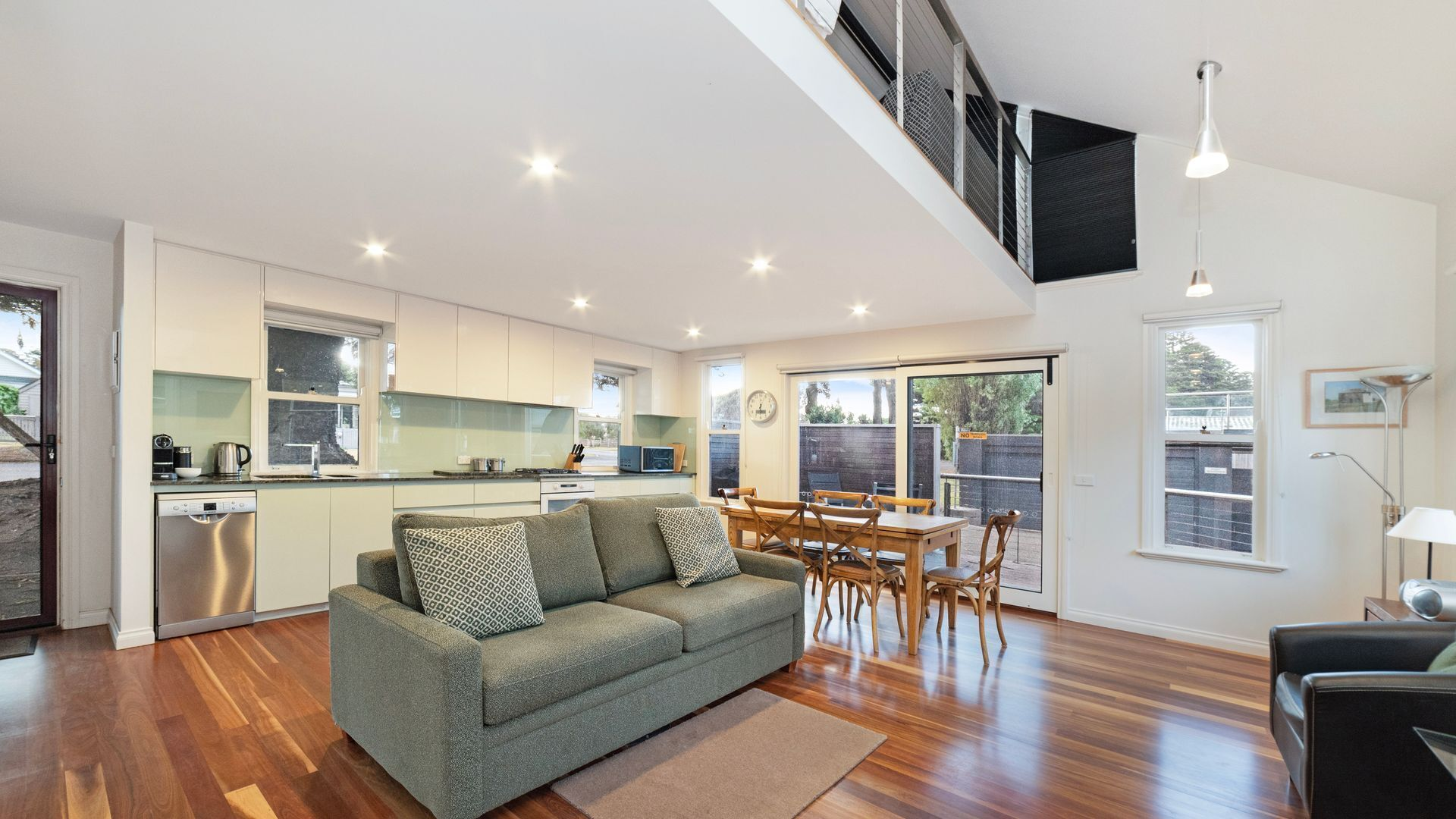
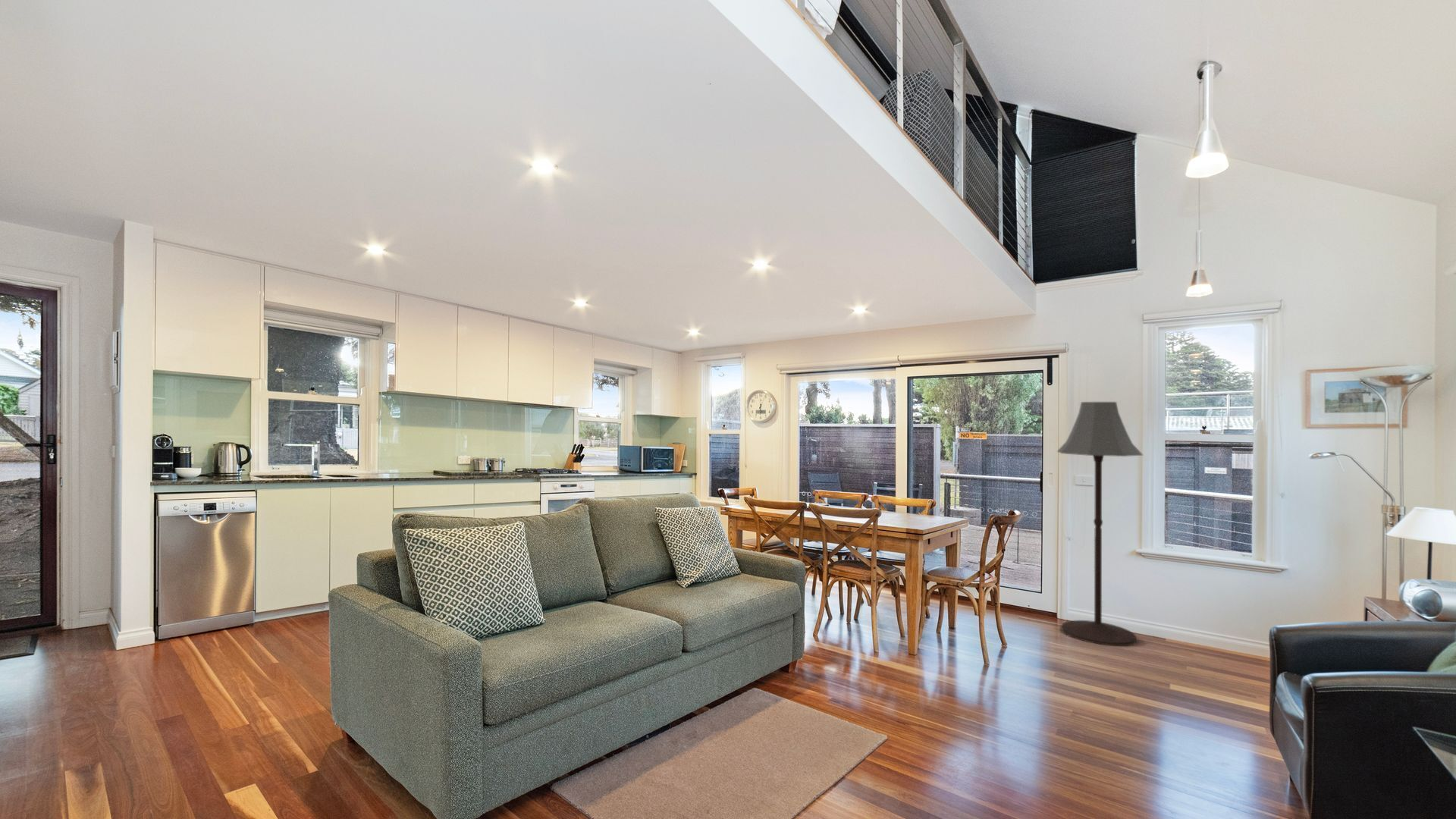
+ floor lamp (1098, 518)
